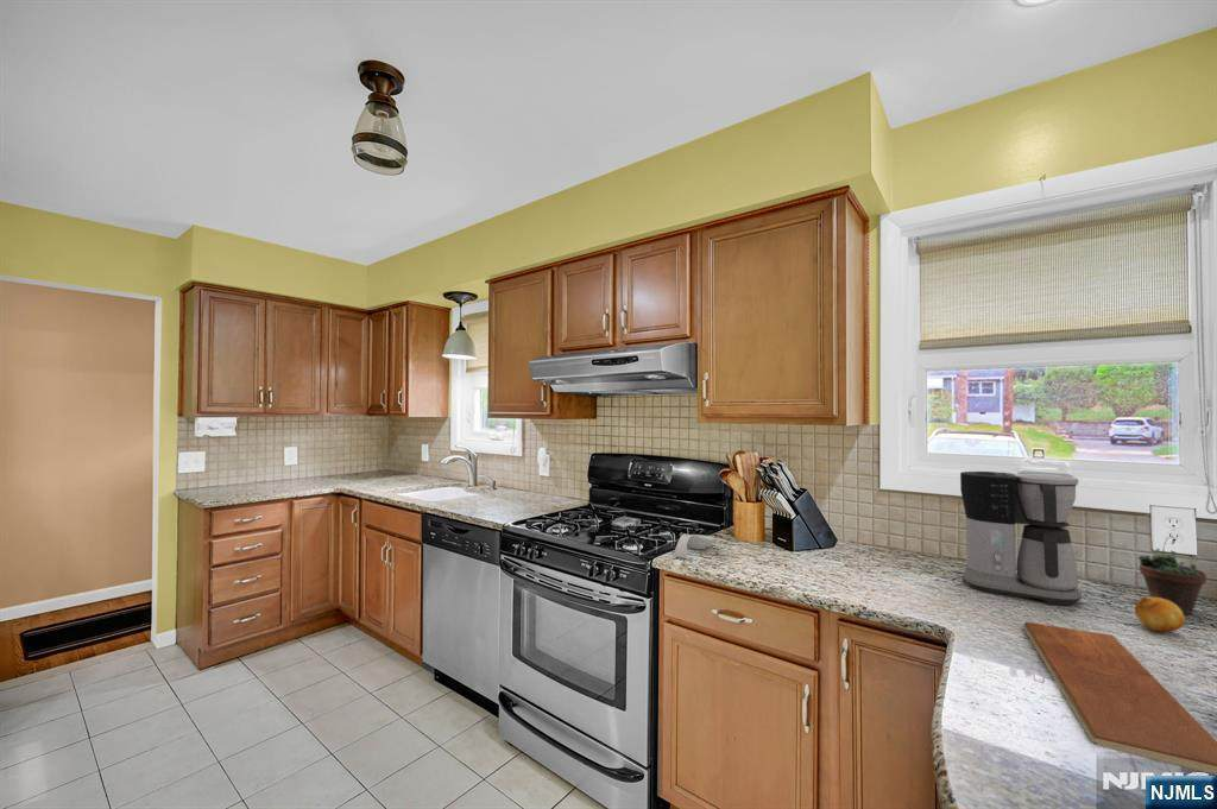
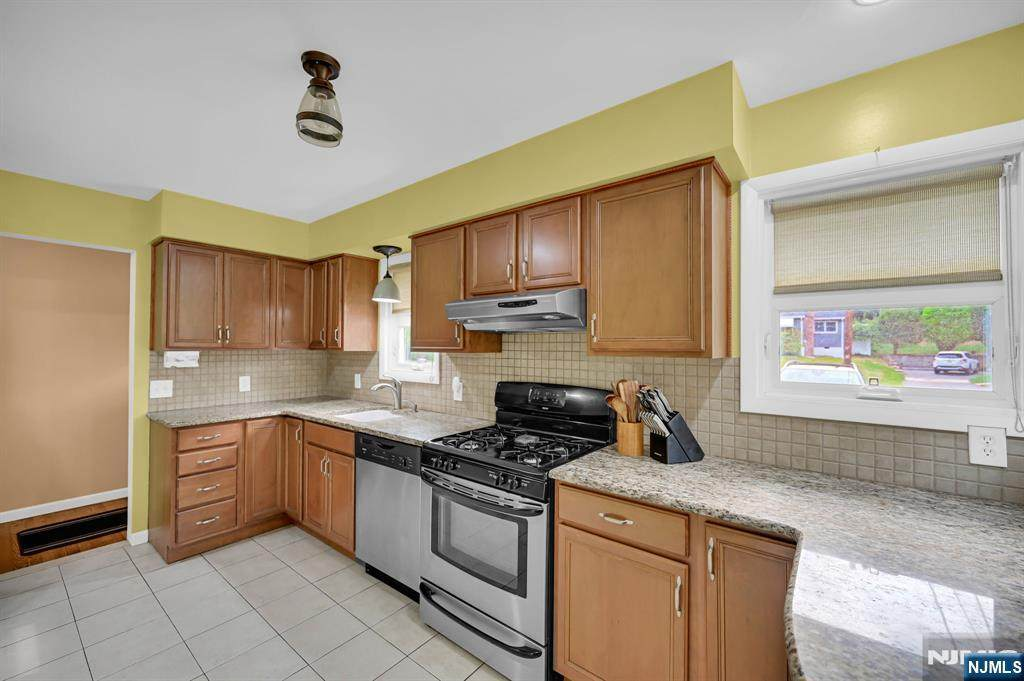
- fruit (1159, 614)
- coffee maker (1014, 533)
- spoon rest (693, 541)
- chopping board (1104, 680)
- succulent plant (1171, 571)
